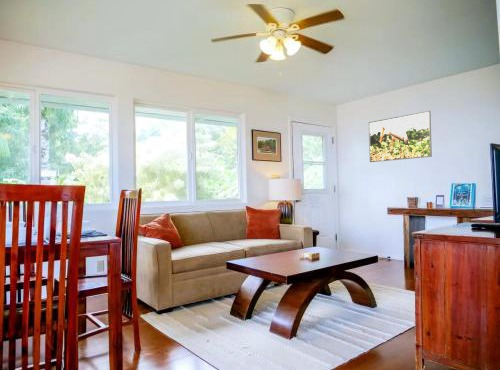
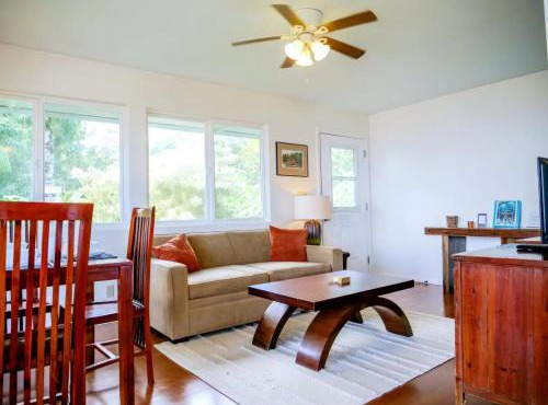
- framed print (397, 138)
